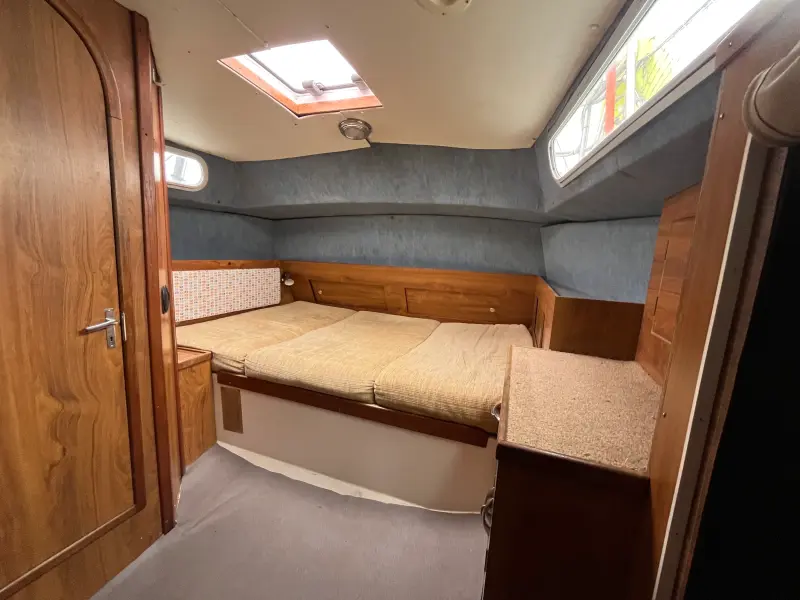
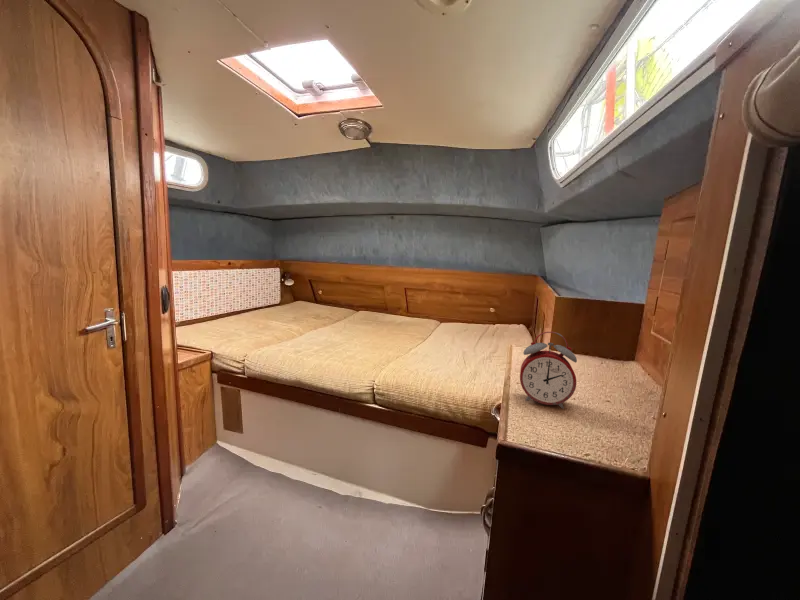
+ alarm clock (547, 366)
